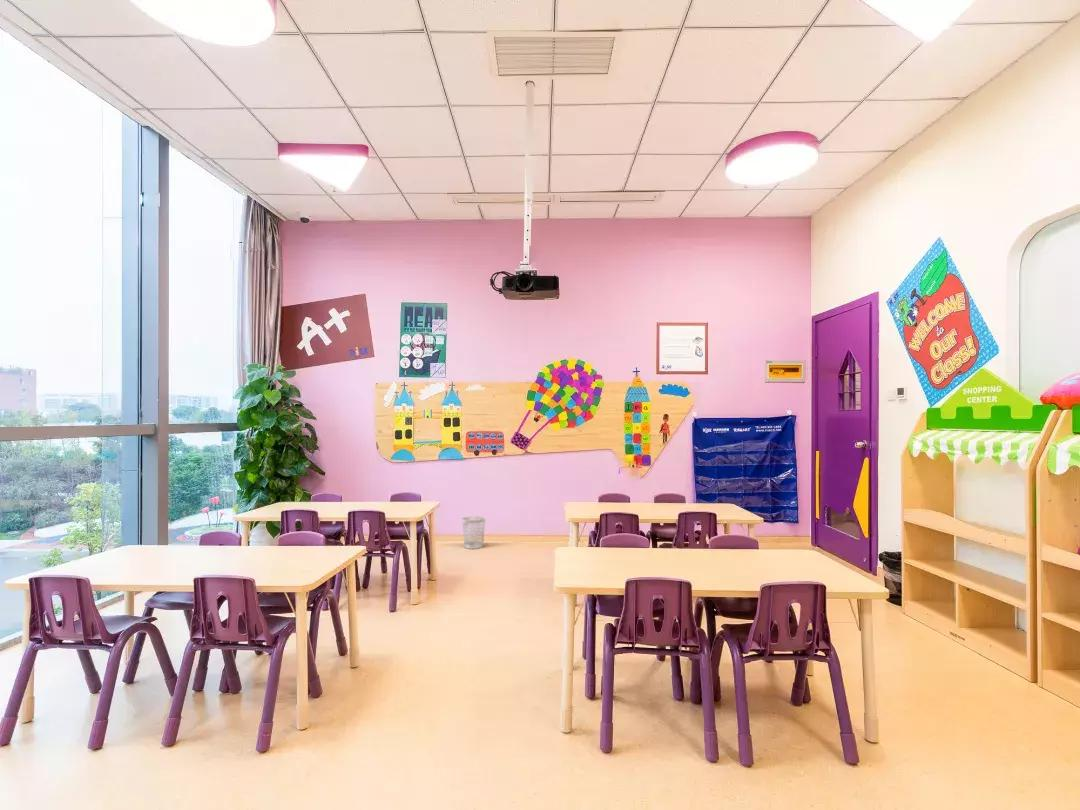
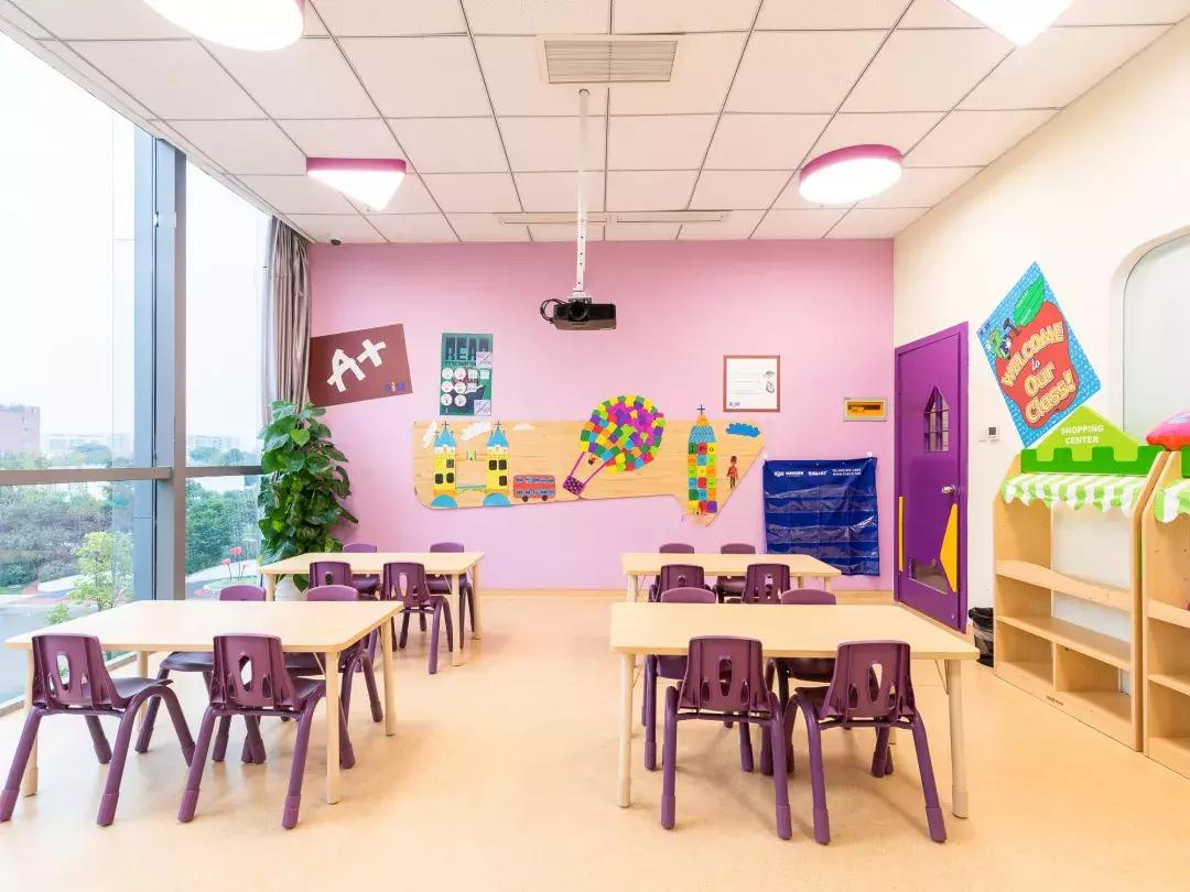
- wastebasket (473, 532)
